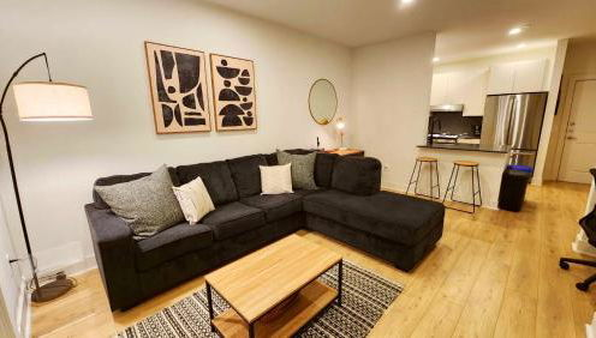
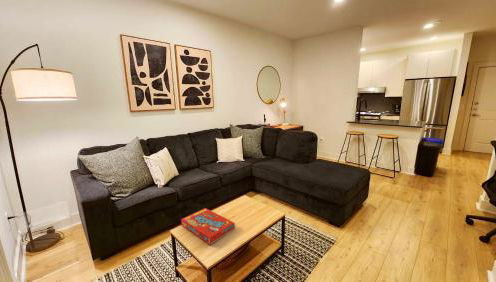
+ snack box (207, 224)
